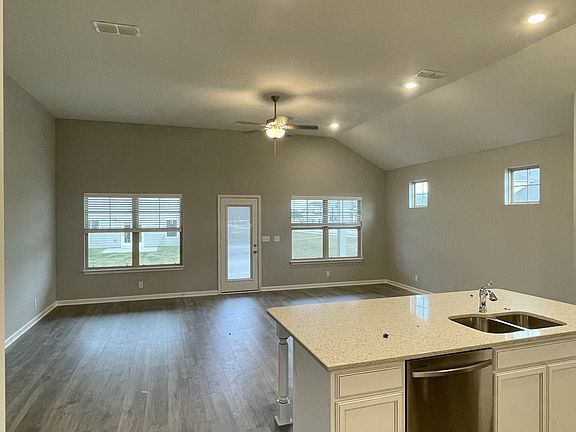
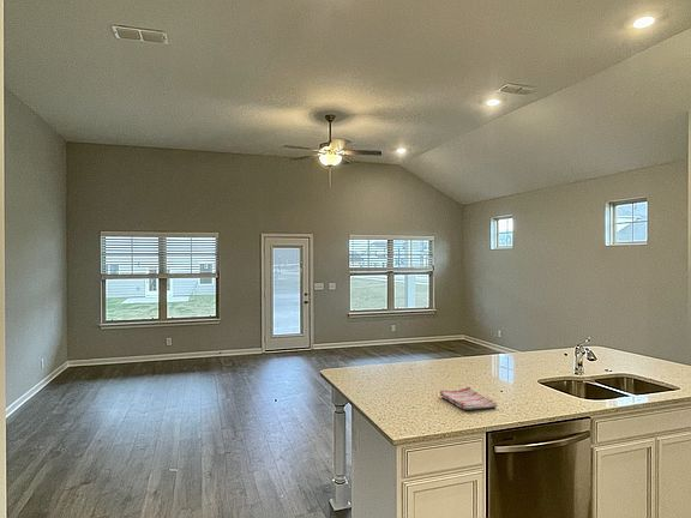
+ dish towel (467, 397)
